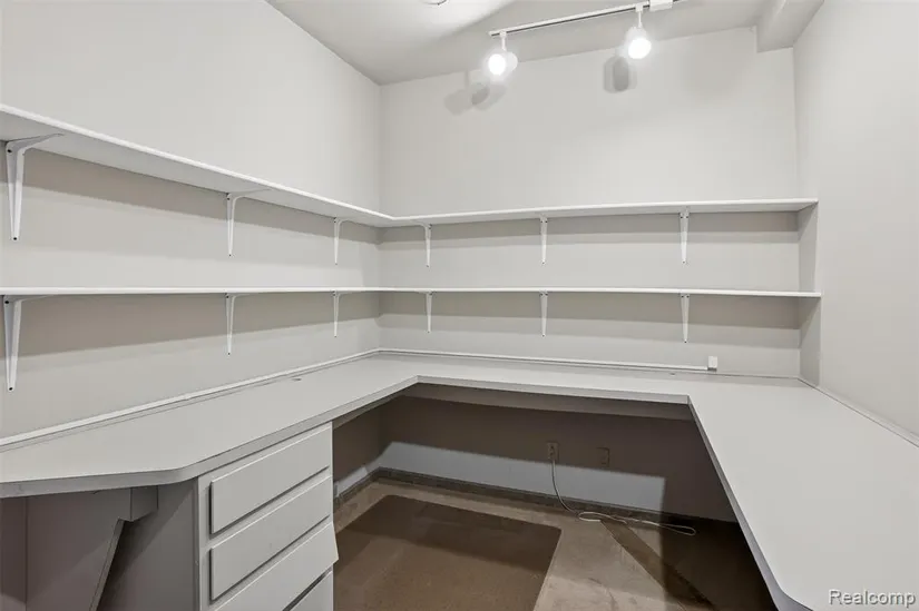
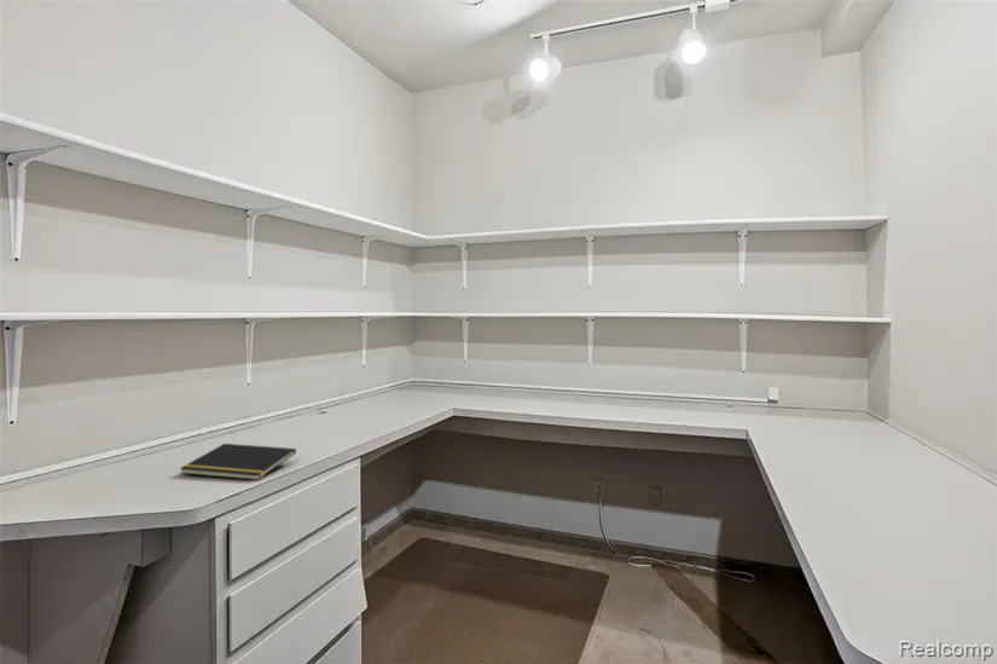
+ notepad (239, 460)
